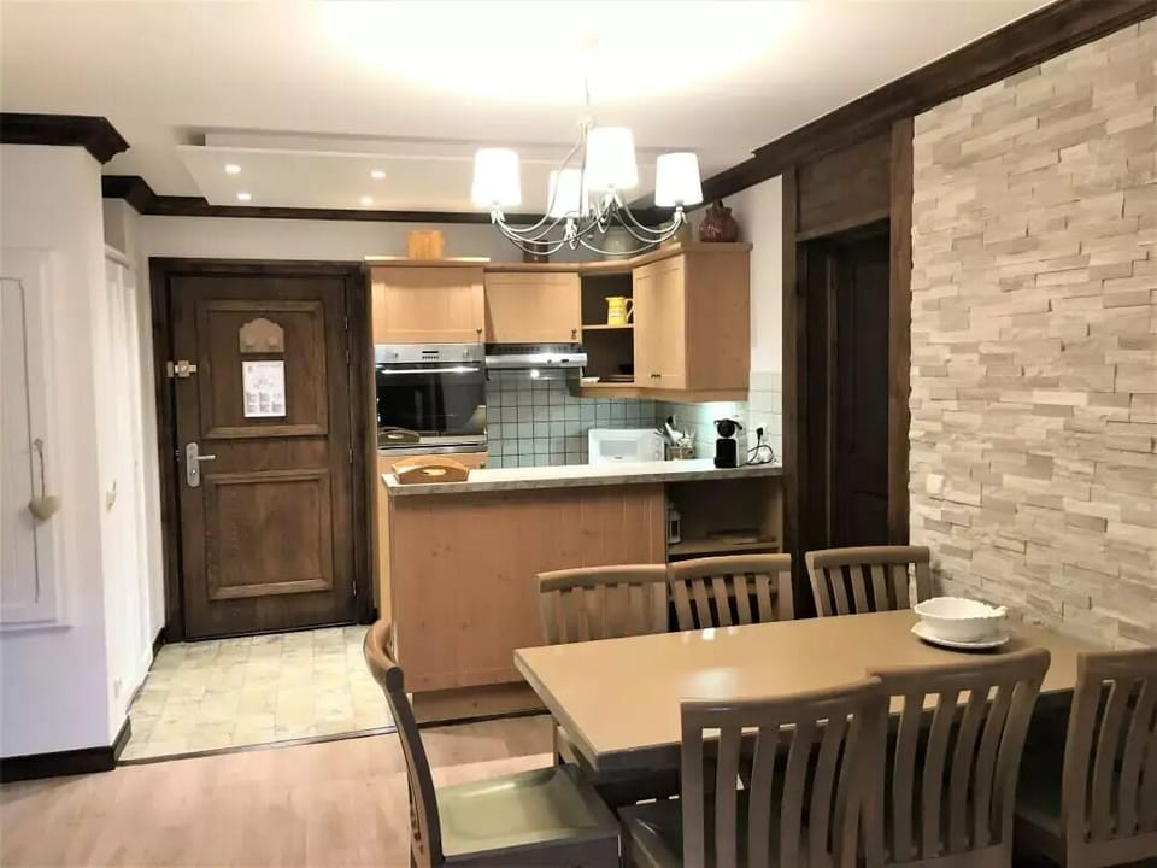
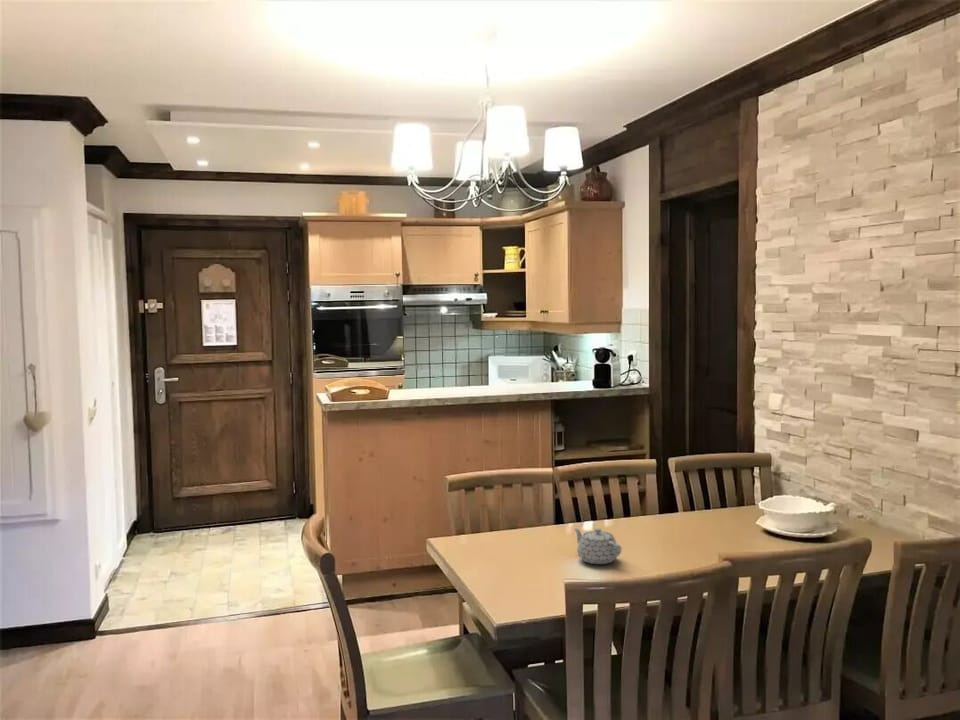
+ teapot (596, 543)
